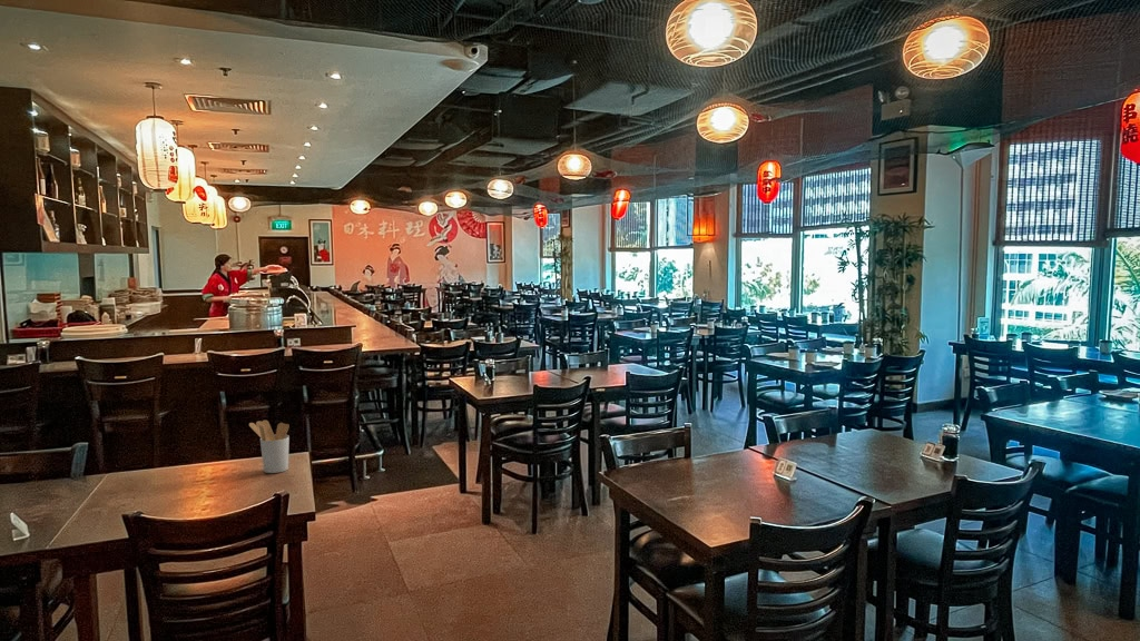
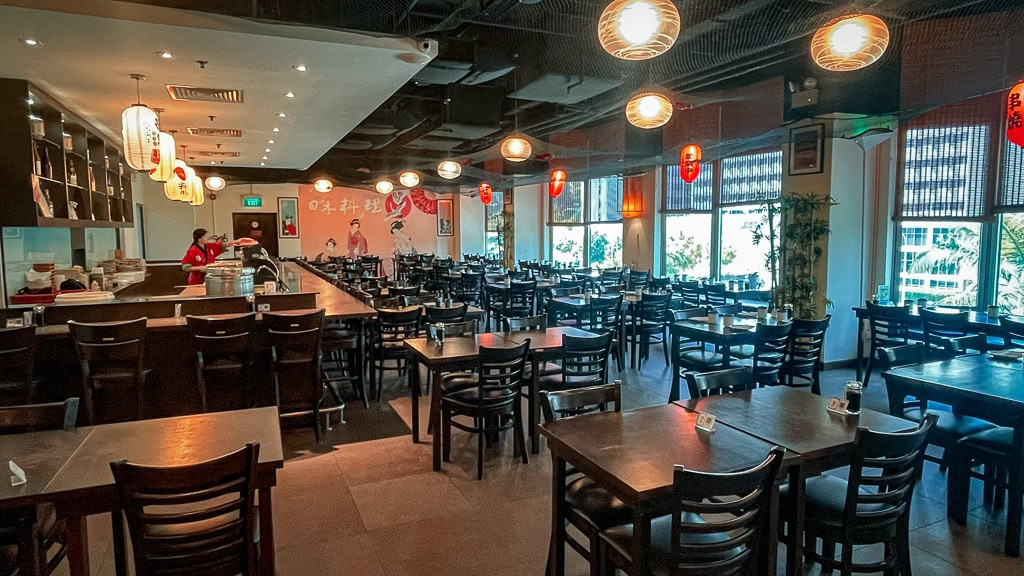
- utensil holder (269, 444)
